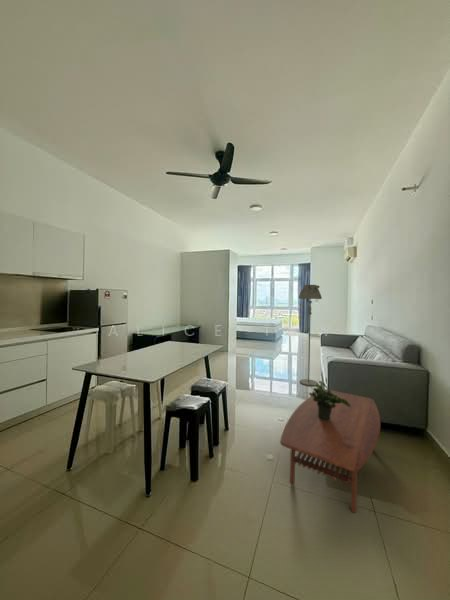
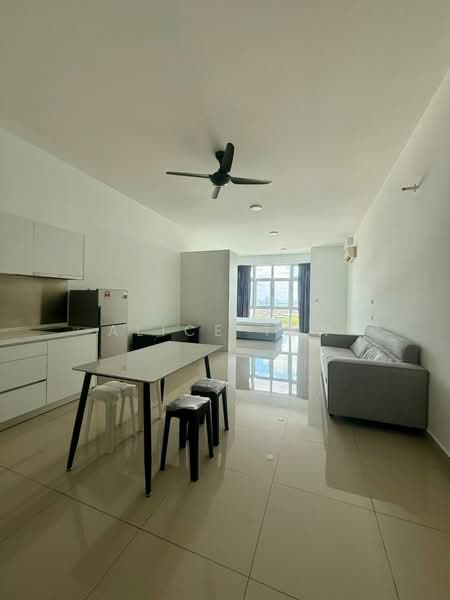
- coffee table (334, 438)
- floor lamp (309, 333)
- potted plant (327, 401)
